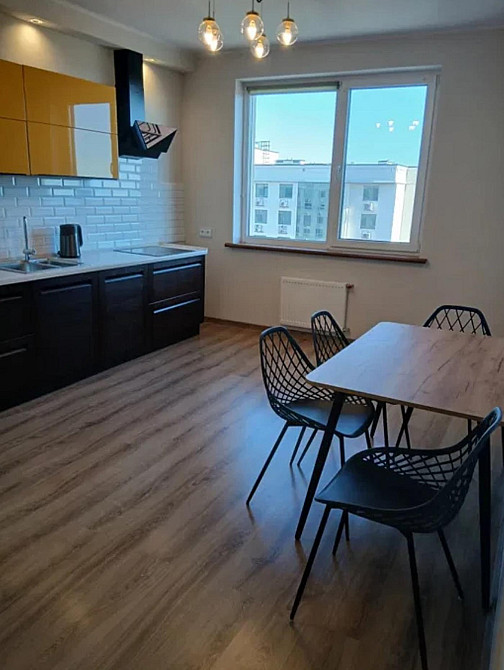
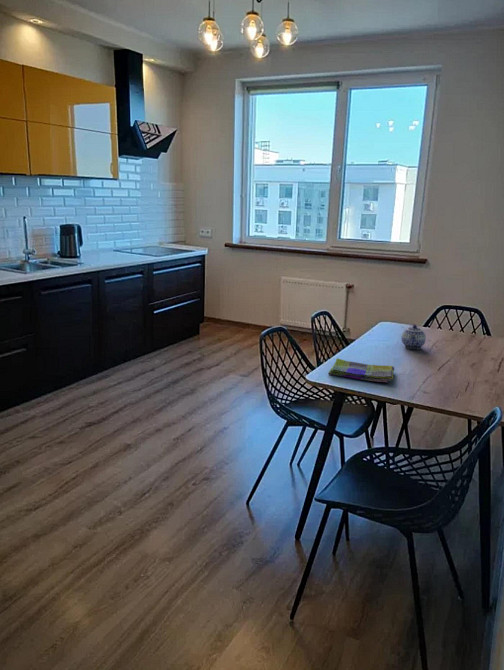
+ teapot (413, 335)
+ dish towel (362, 369)
